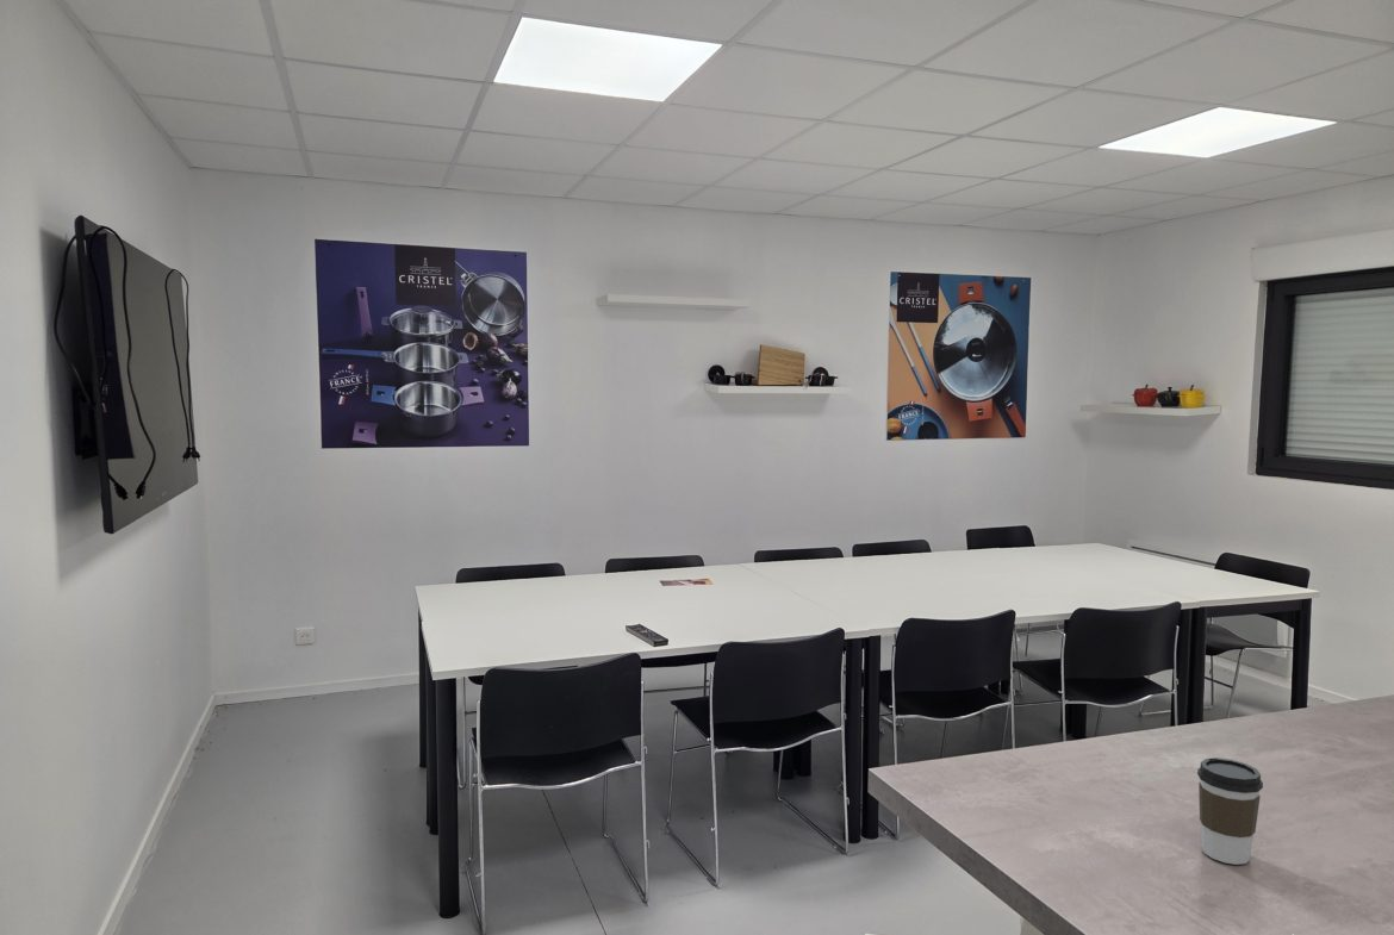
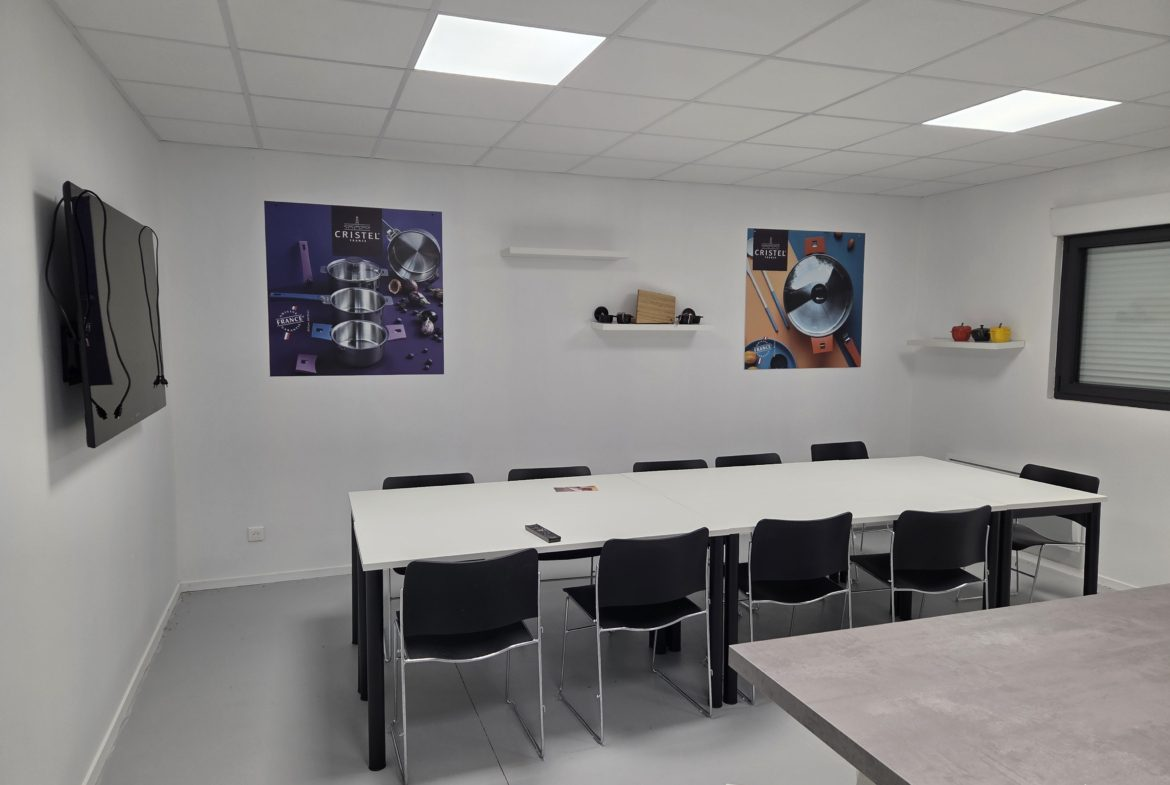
- coffee cup (1227, 811)
